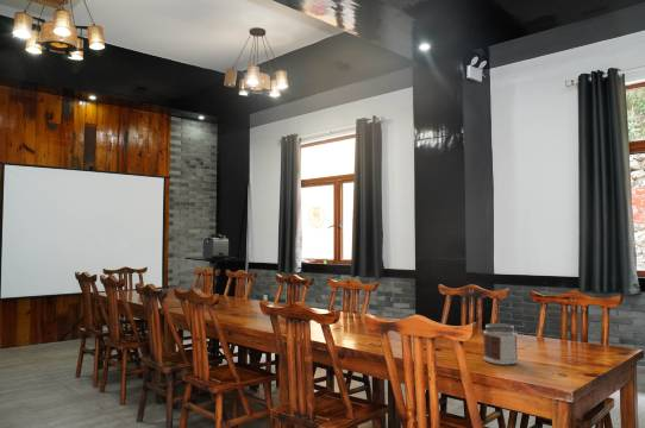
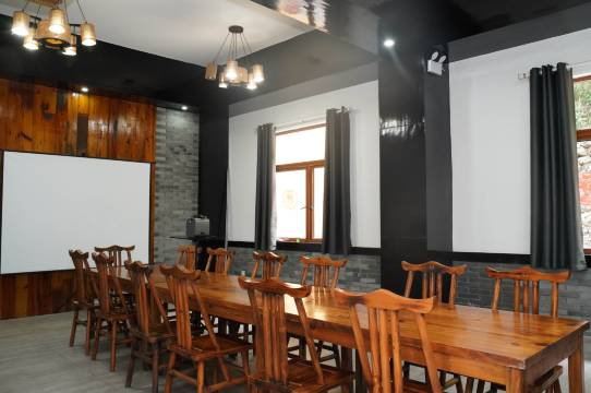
- jar (500, 342)
